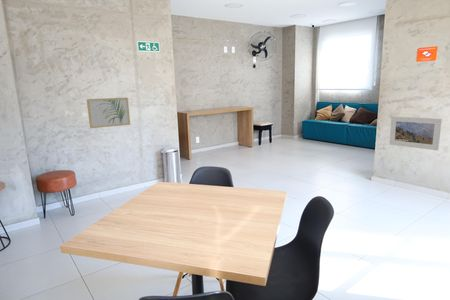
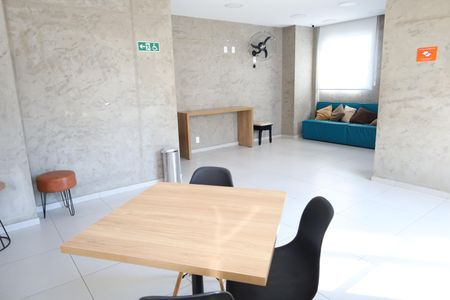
- wall art (109, 112)
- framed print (413, 132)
